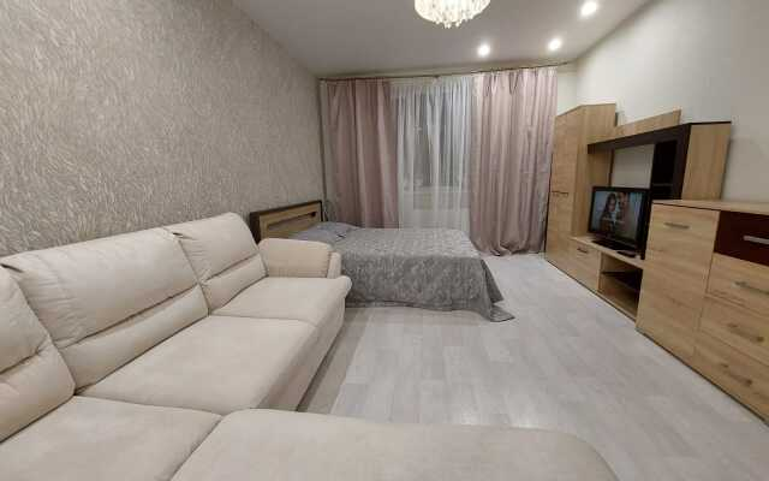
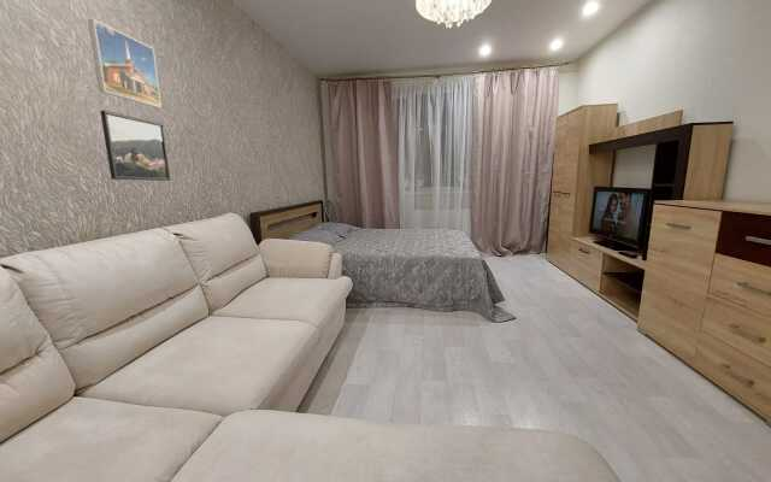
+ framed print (128, 67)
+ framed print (139, 148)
